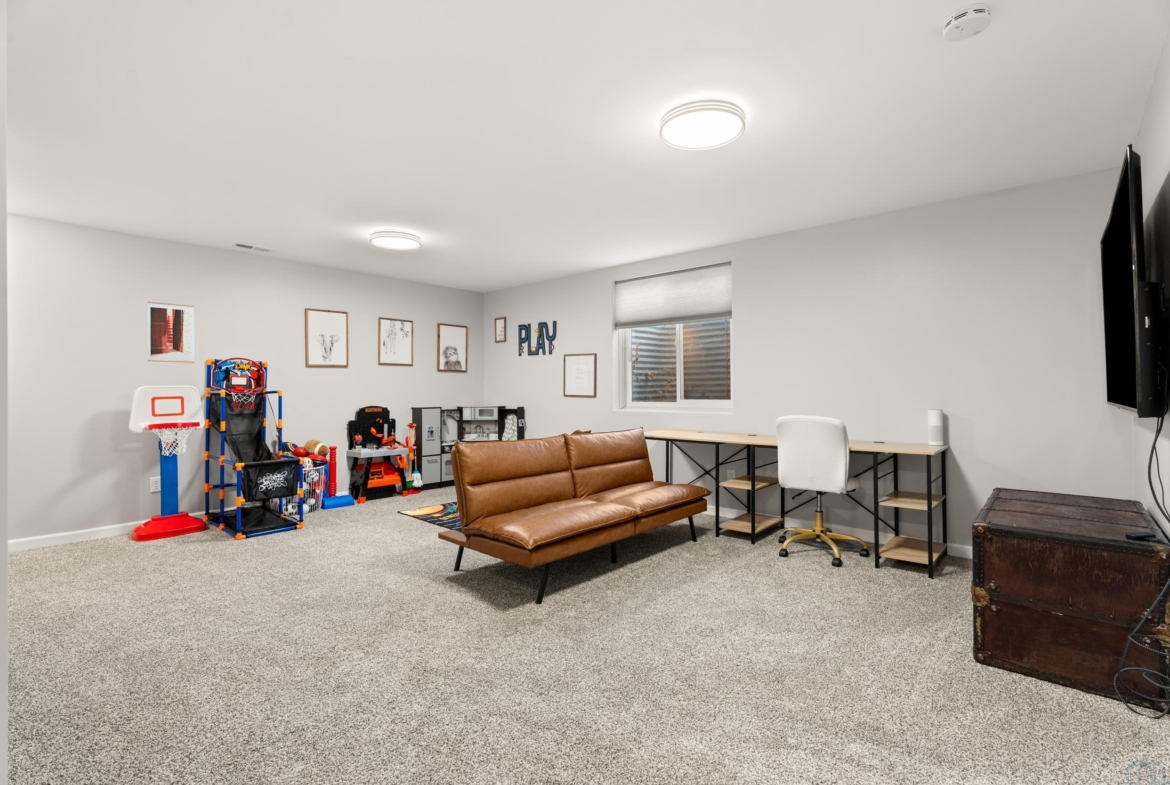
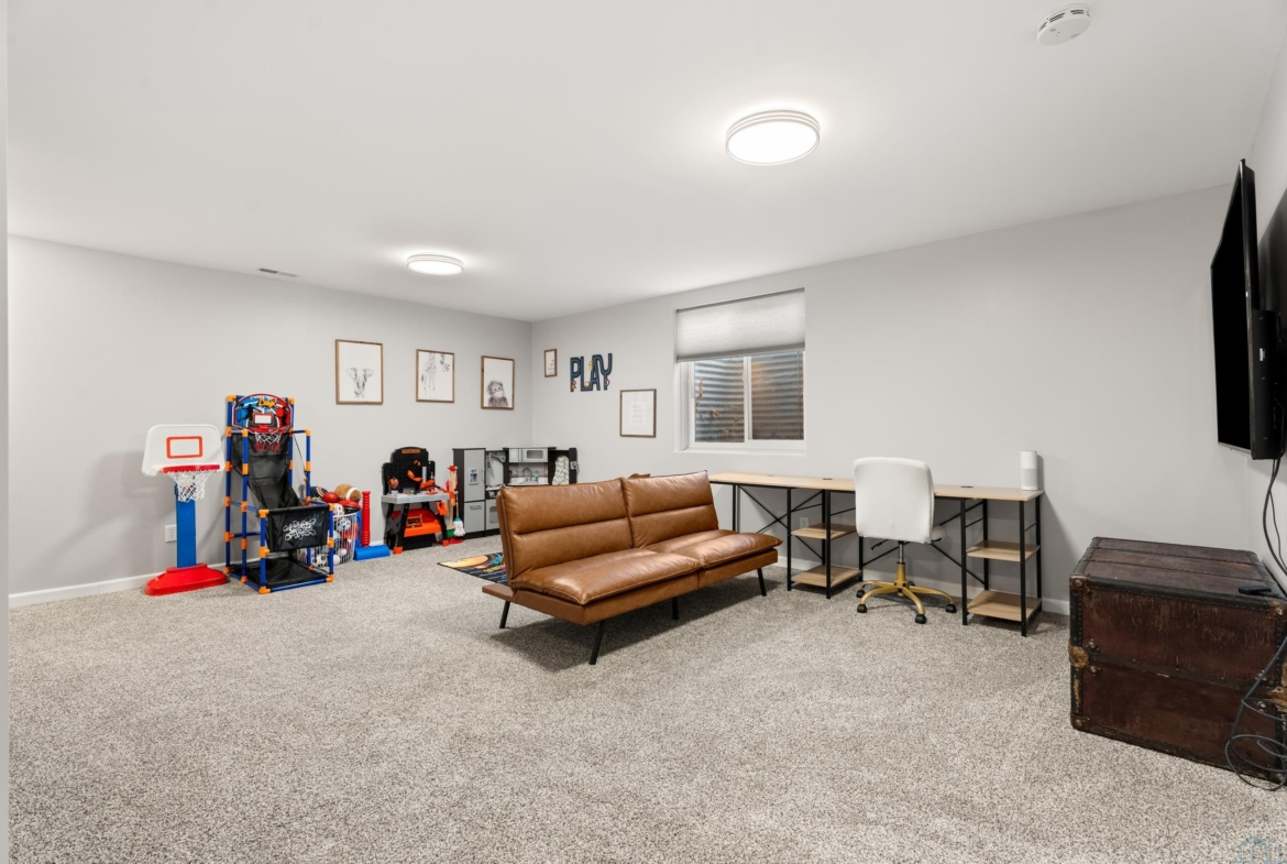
- wall art (171, 332)
